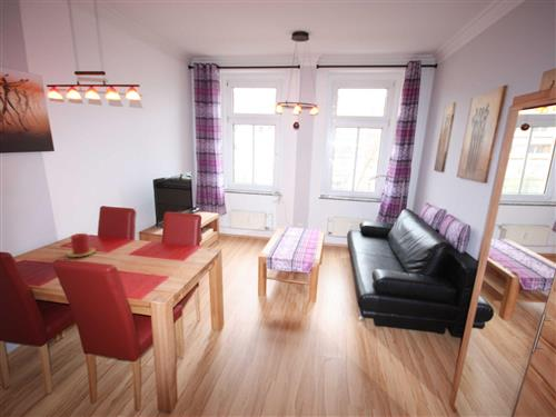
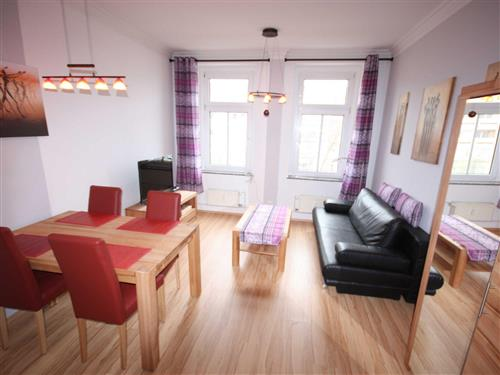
- candle (80, 244)
